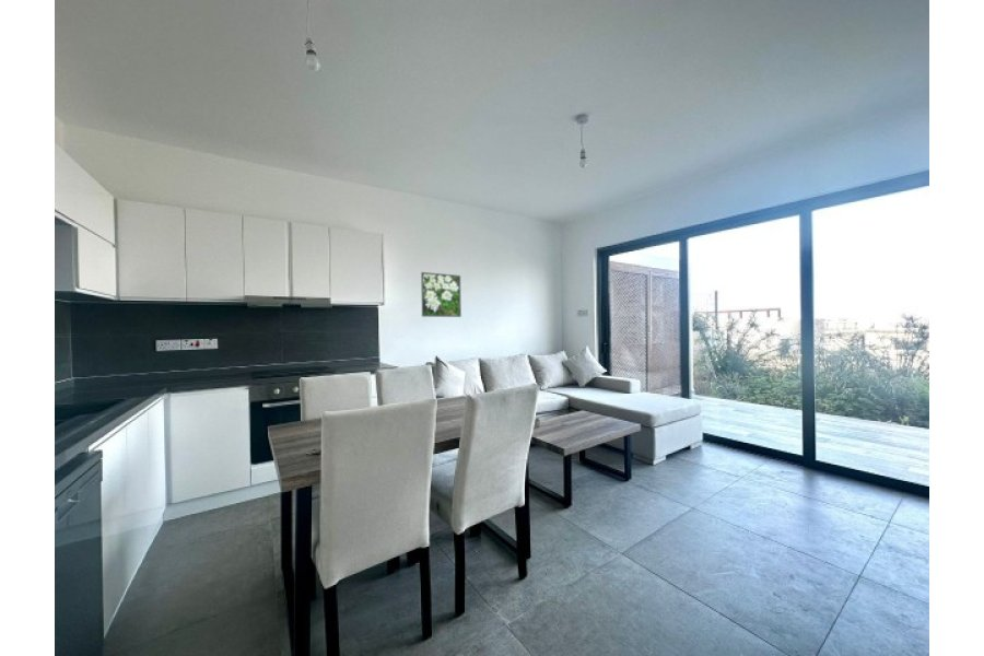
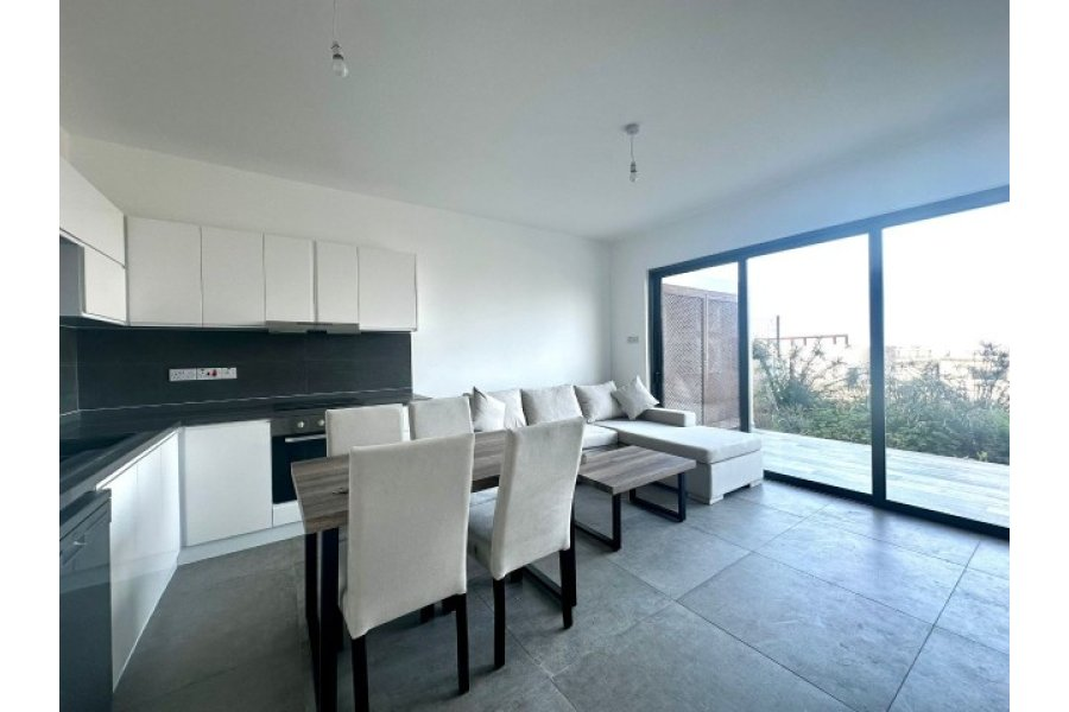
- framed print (442, 295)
